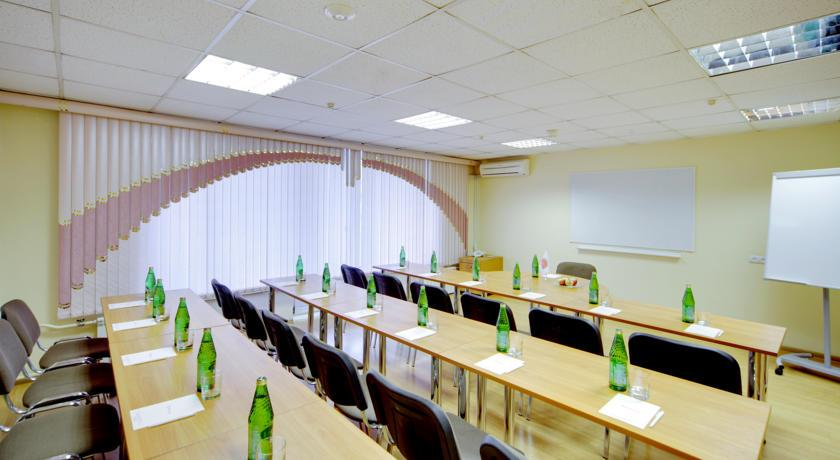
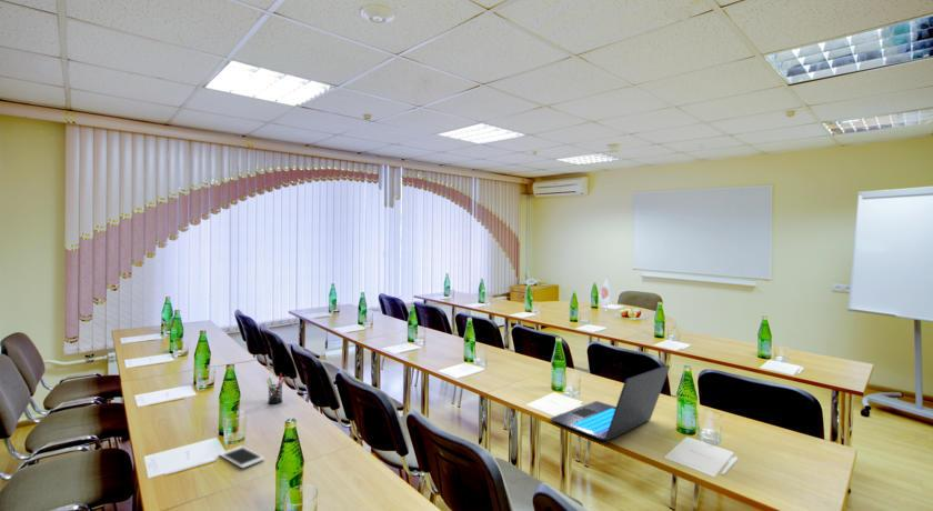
+ cell phone (241, 455)
+ laptop (619, 398)
+ pen holder (274, 388)
